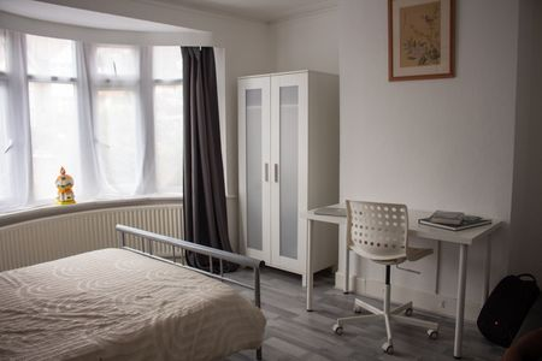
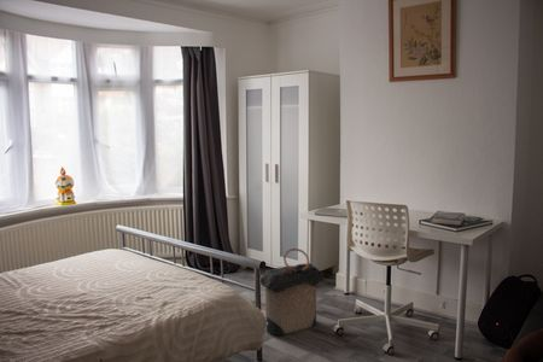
+ laundry hamper (291, 290)
